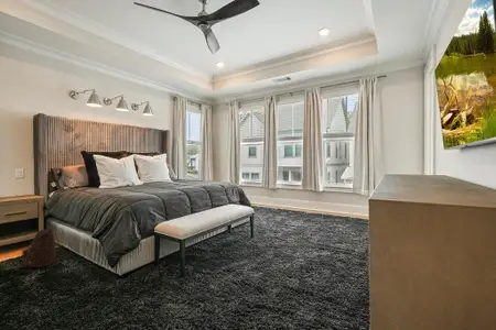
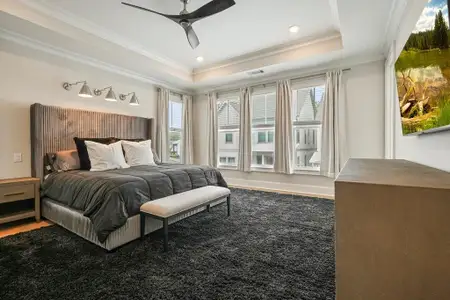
- backpack (42, 244)
